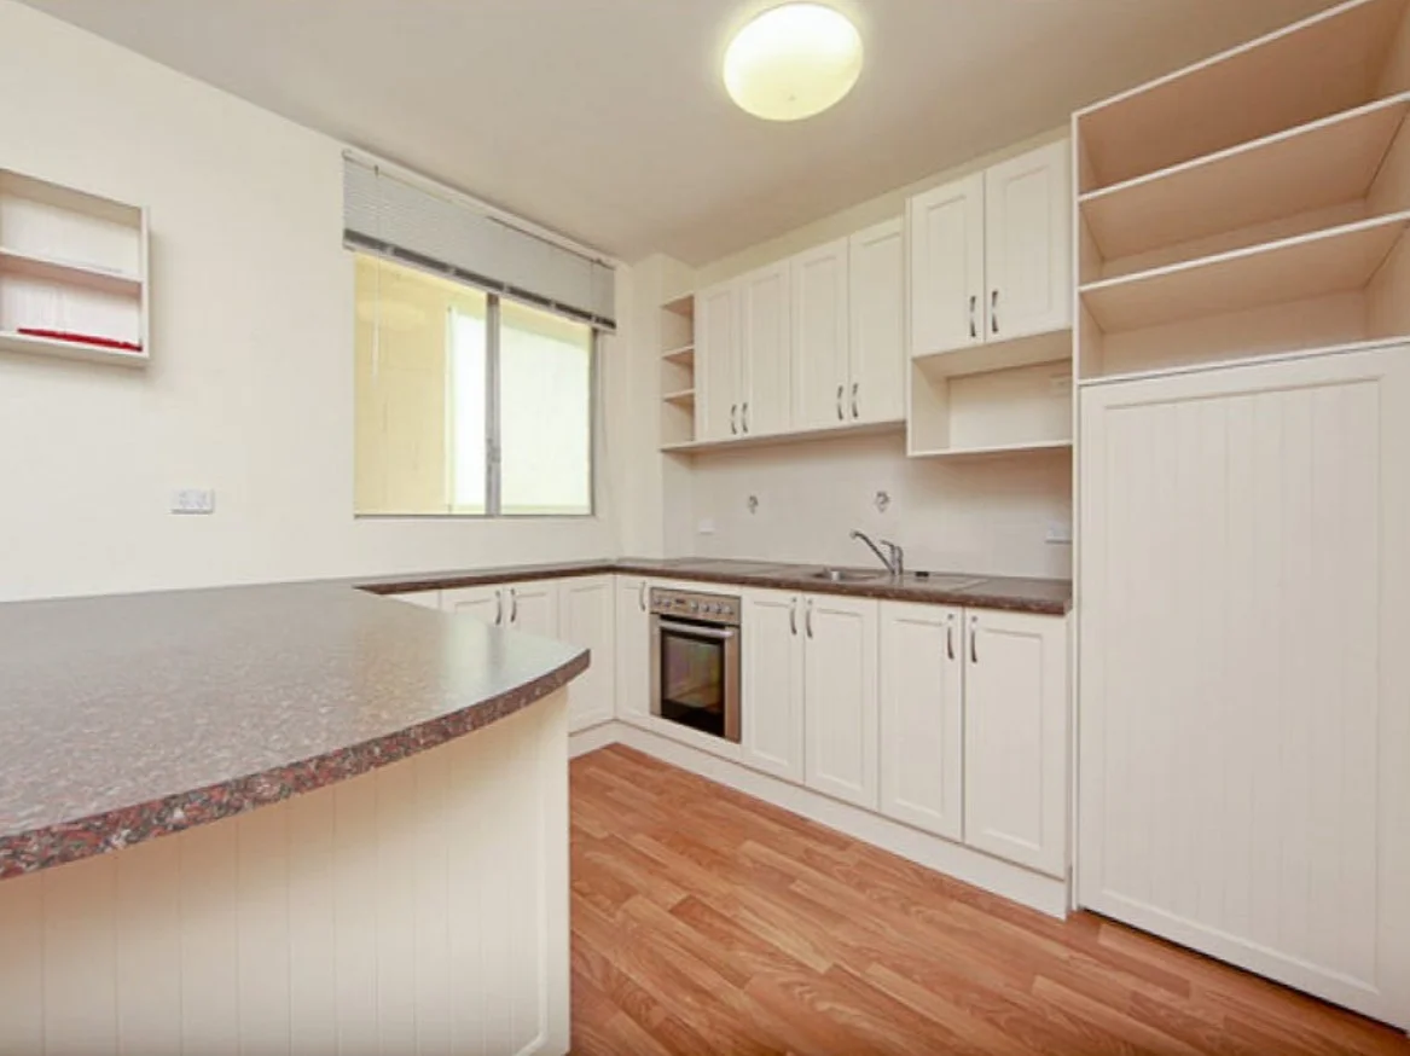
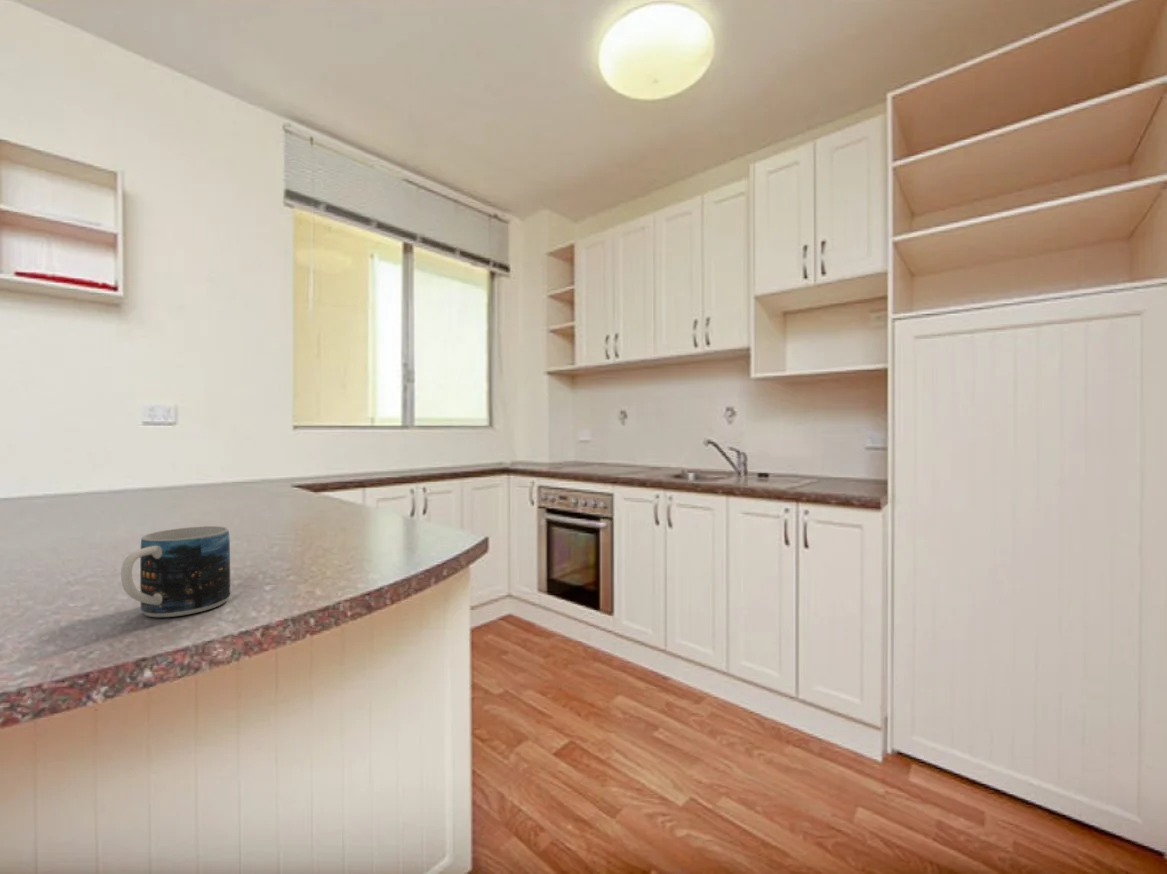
+ mug (173, 573)
